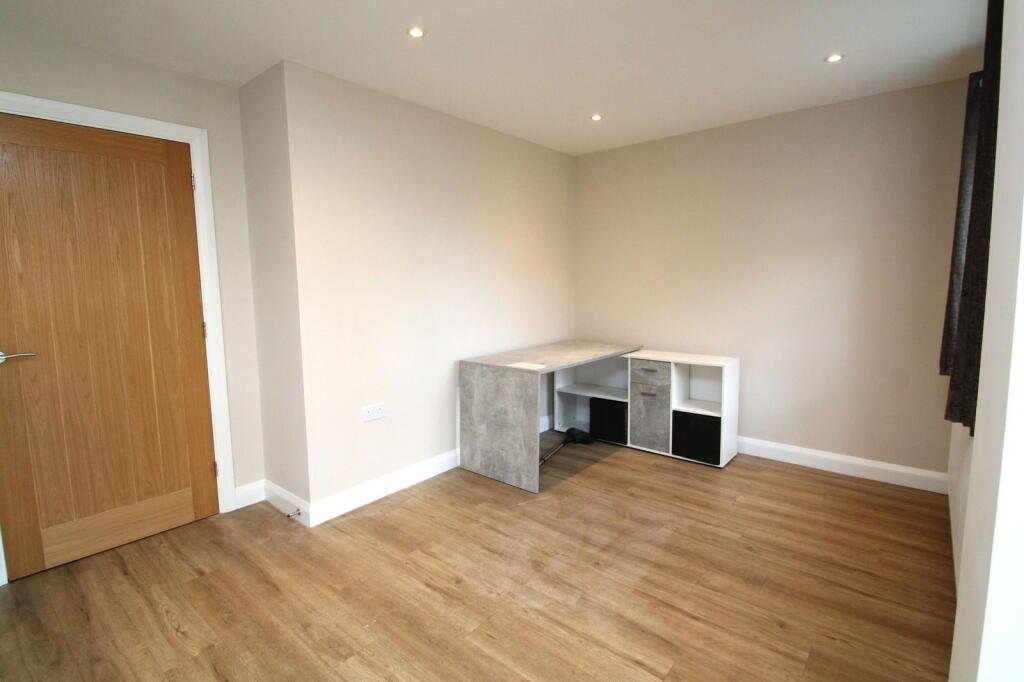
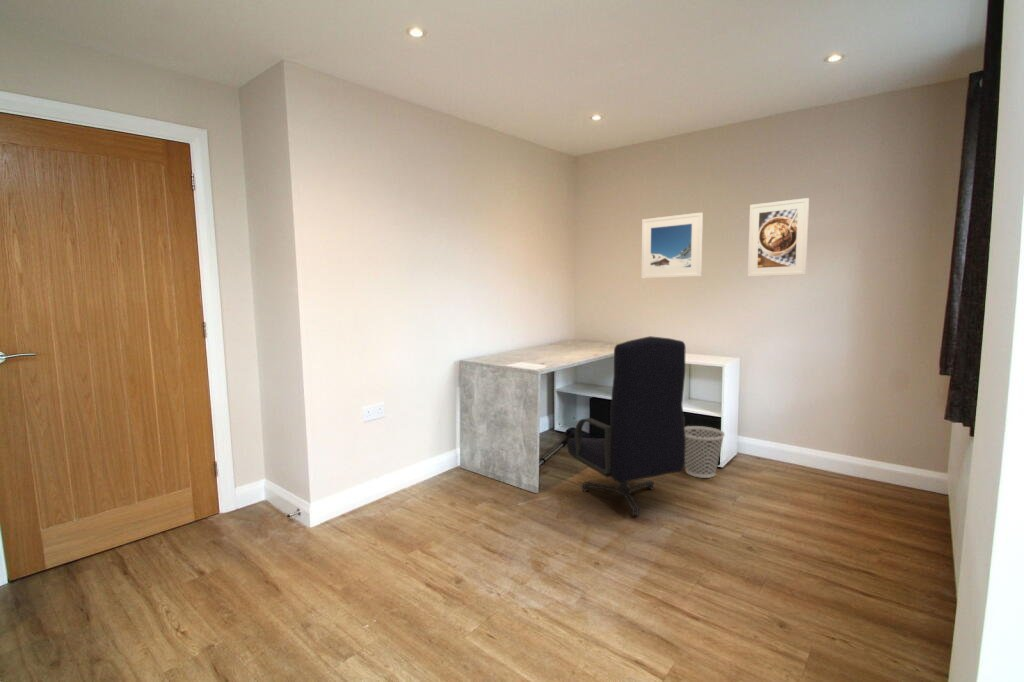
+ office chair (624, 416)
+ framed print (777, 239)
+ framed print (670, 247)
+ wastebasket (700, 452)
